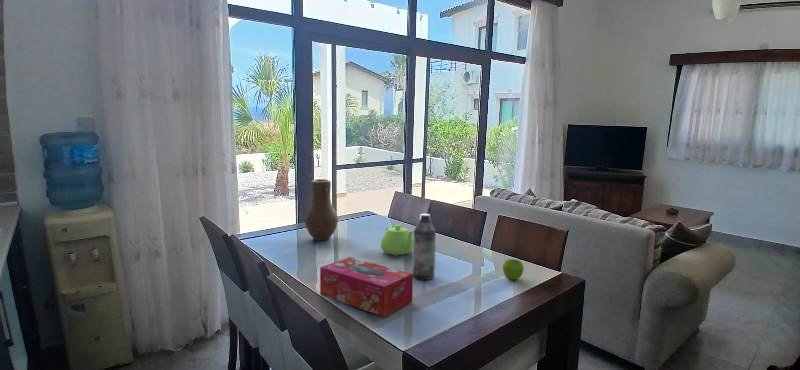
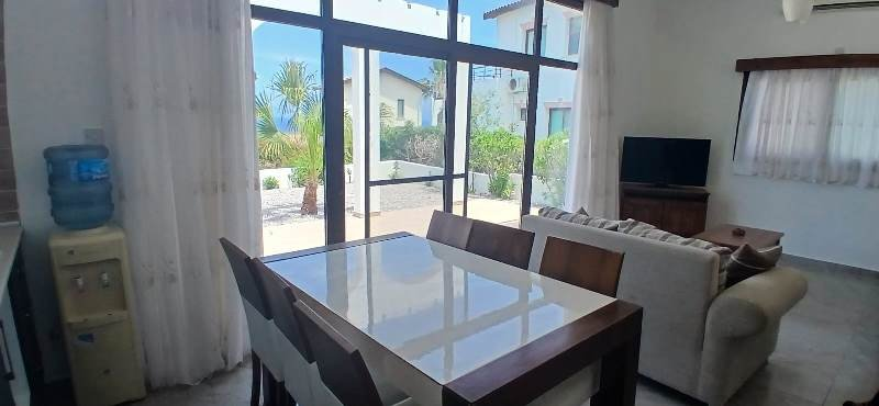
- tissue box (365, 284)
- vase (321, 209)
- fruit (513, 268)
- teapot (398, 239)
- water bottle (424, 245)
